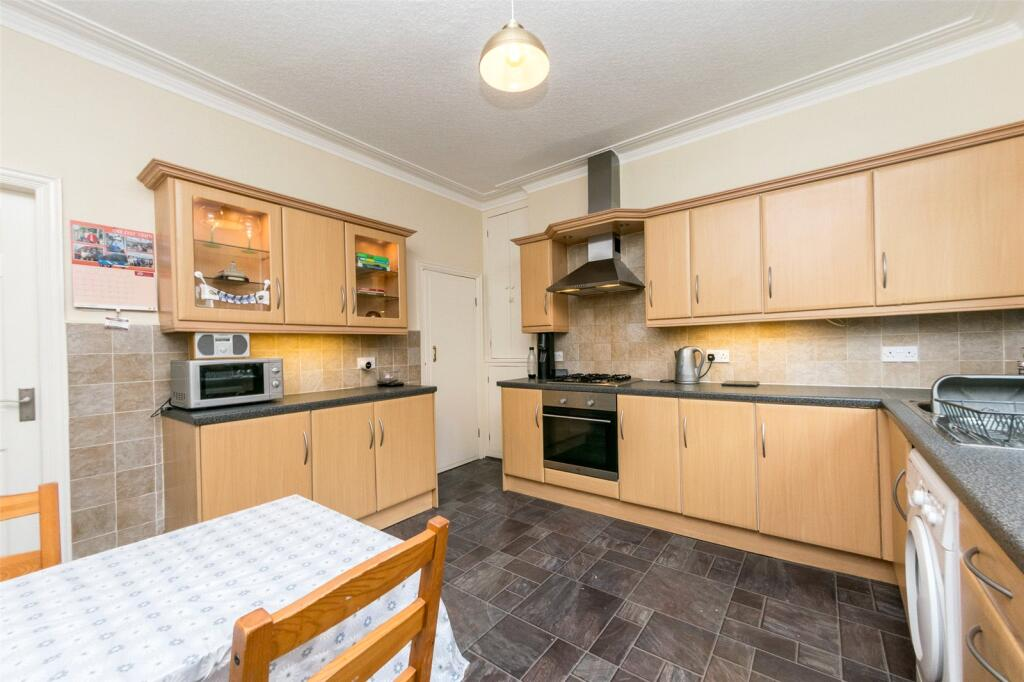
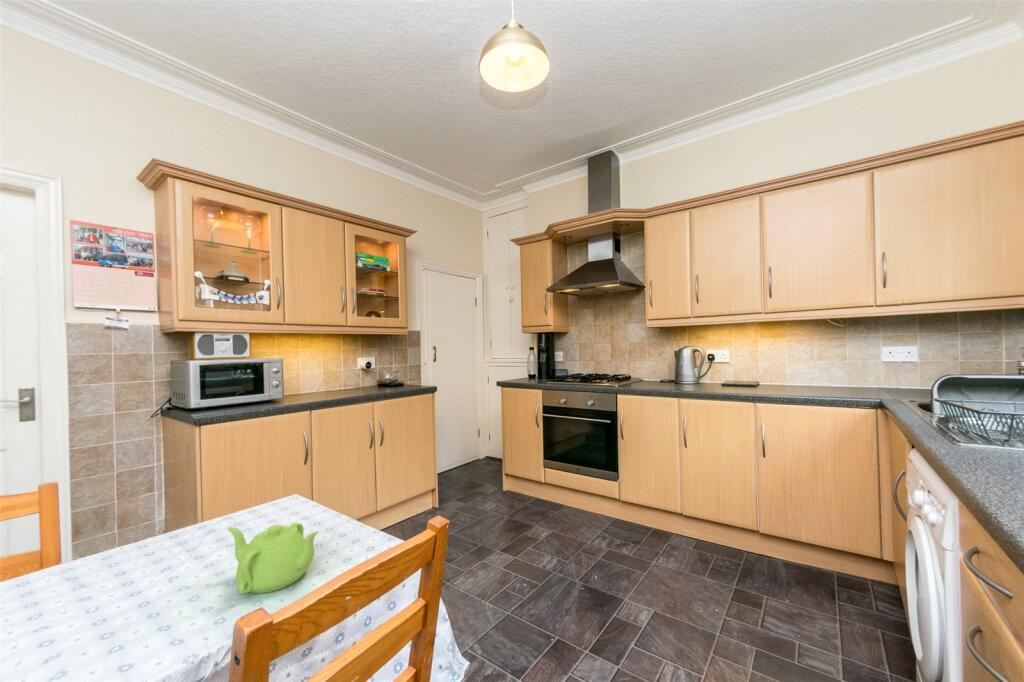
+ teapot (273, 551)
